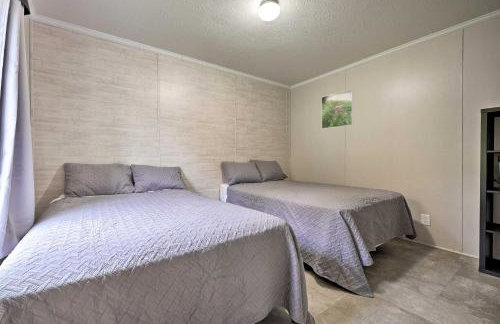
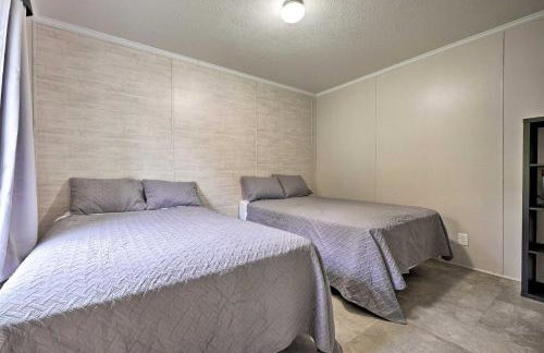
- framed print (336, 110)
